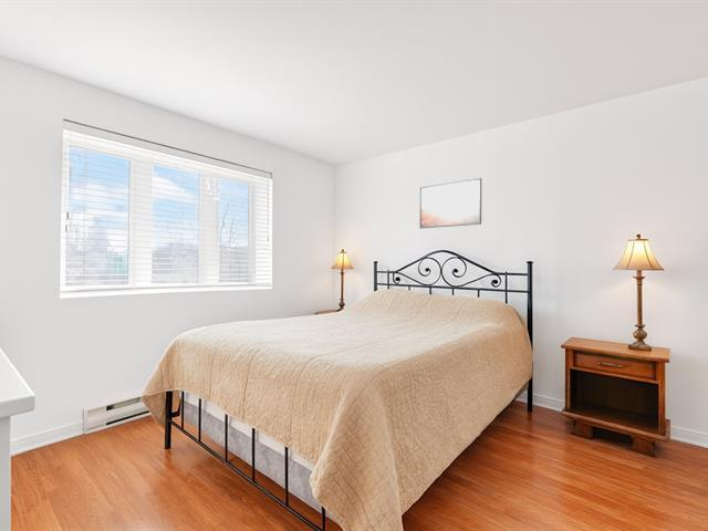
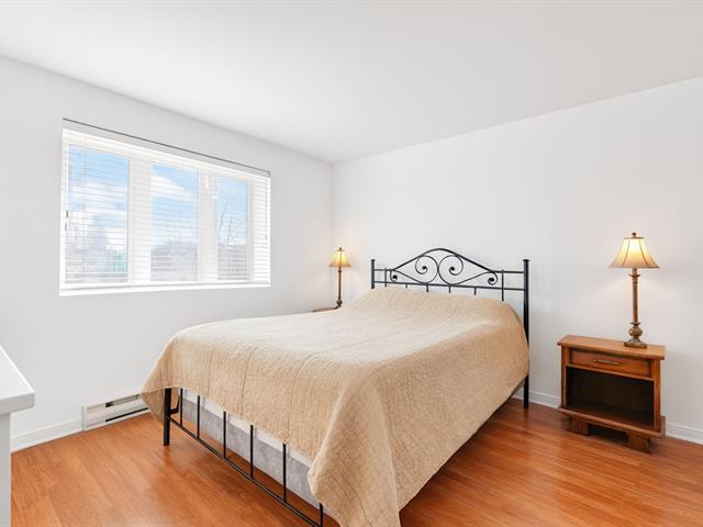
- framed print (448, 205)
